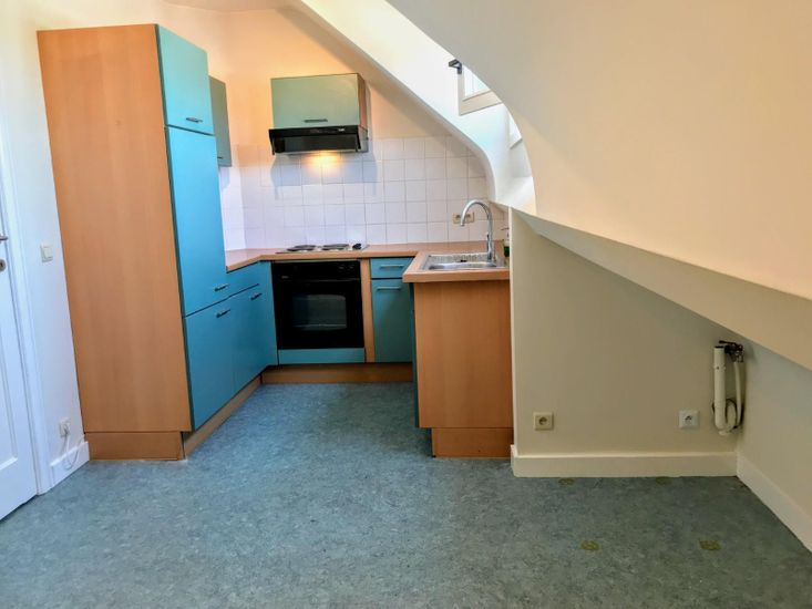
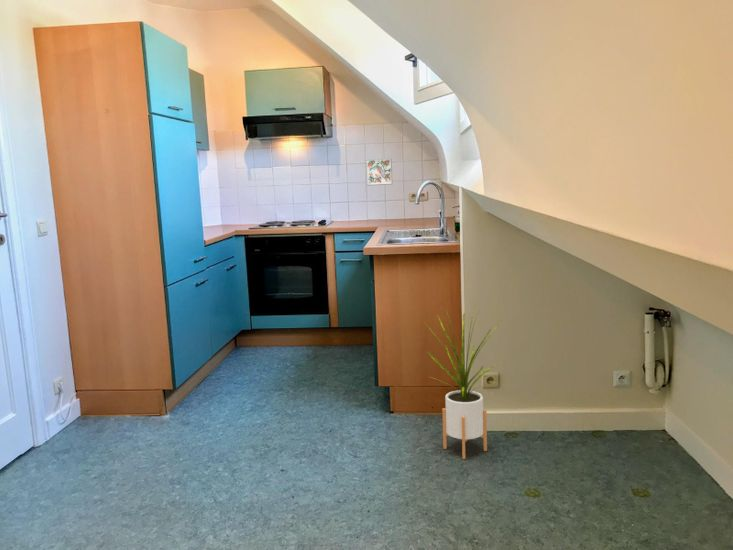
+ house plant (465, 378)
+ decorative tile (379, 172)
